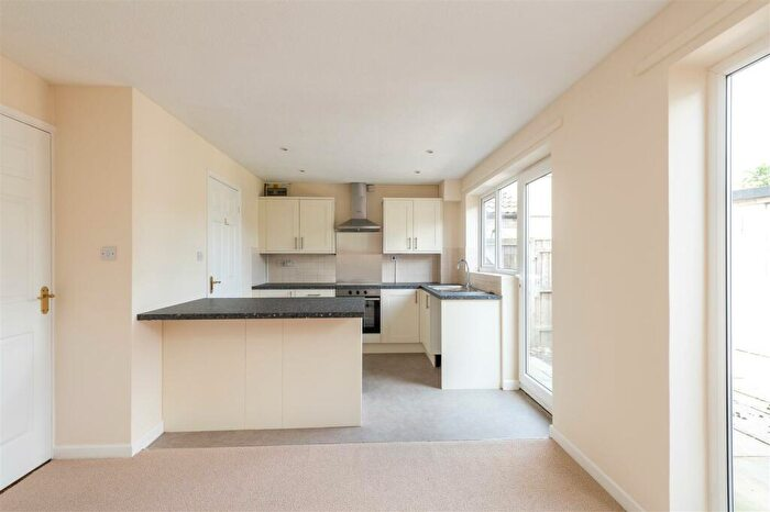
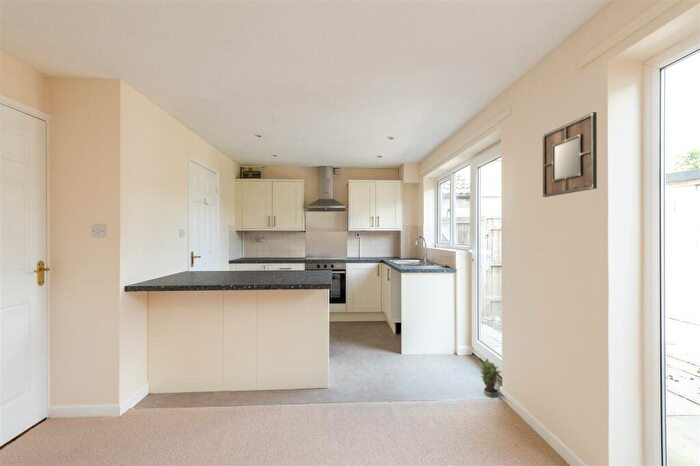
+ home mirror (566, 159)
+ potted plant (487, 375)
